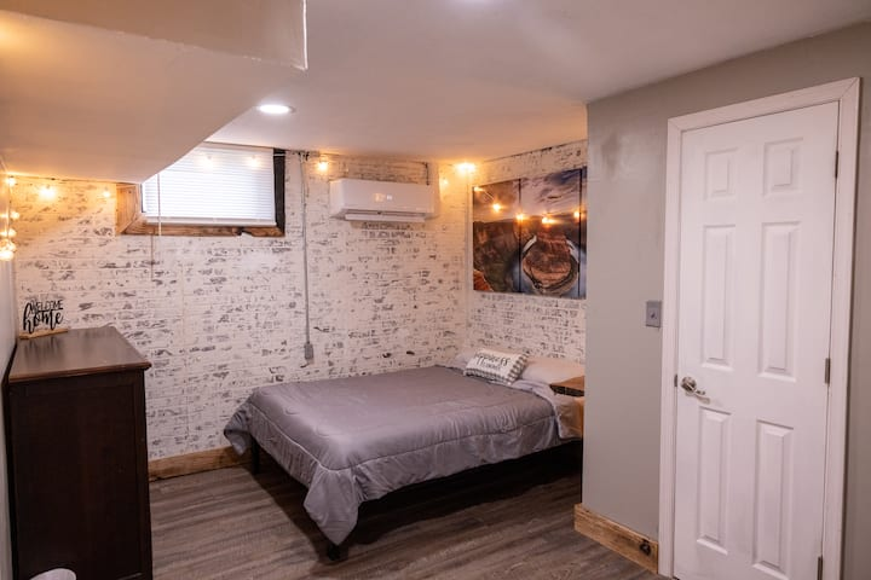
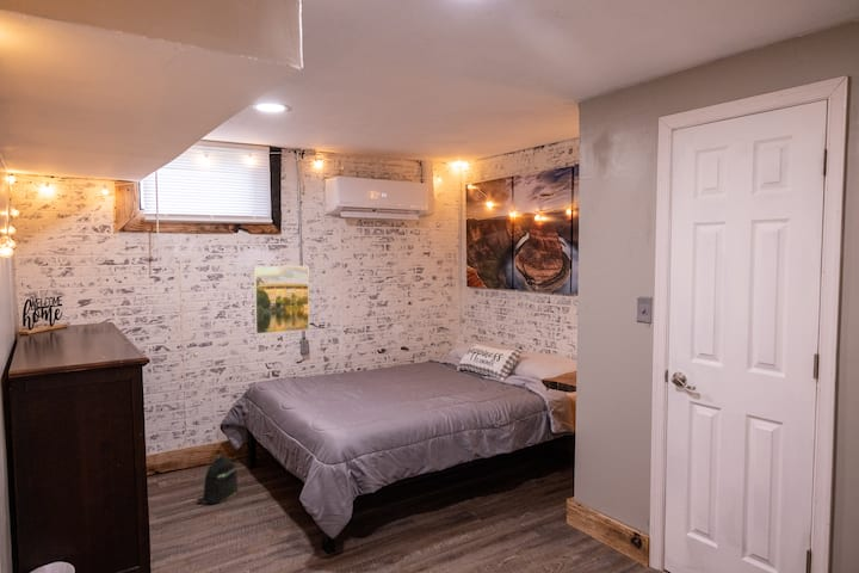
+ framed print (282, 298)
+ backpack (217, 475)
